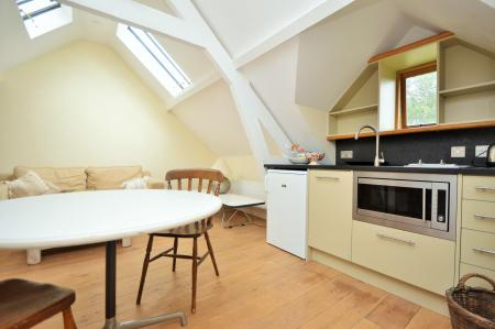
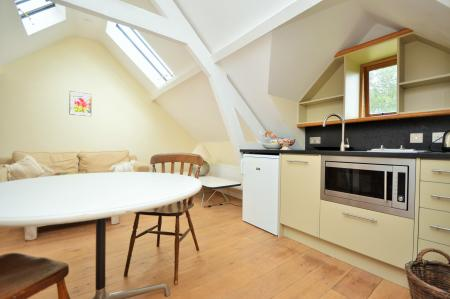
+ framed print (80, 104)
